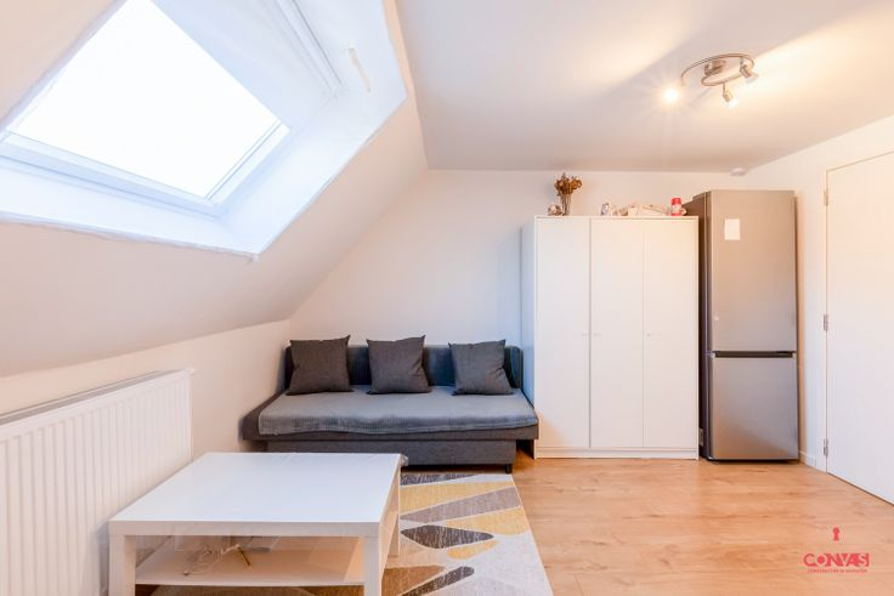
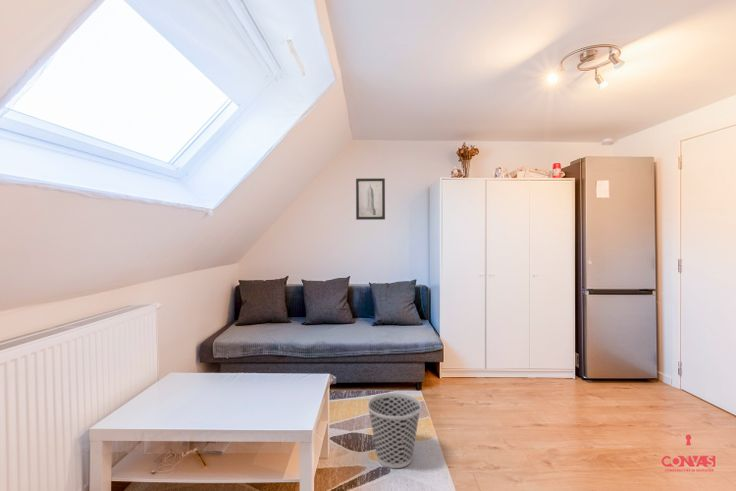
+ wall art (370, 199)
+ wastebasket (394, 430)
